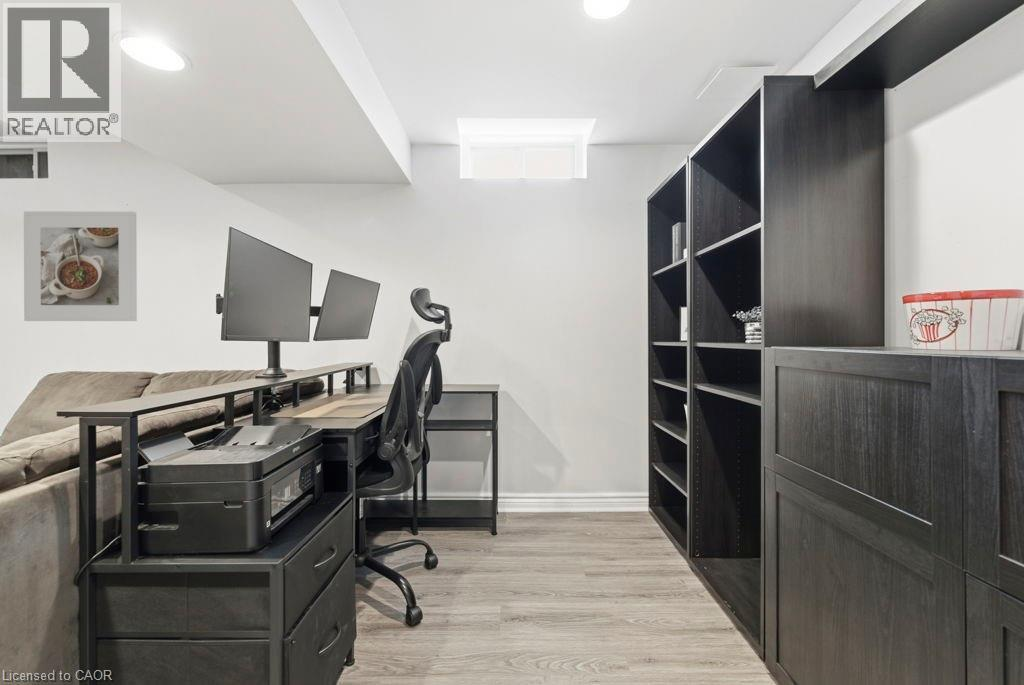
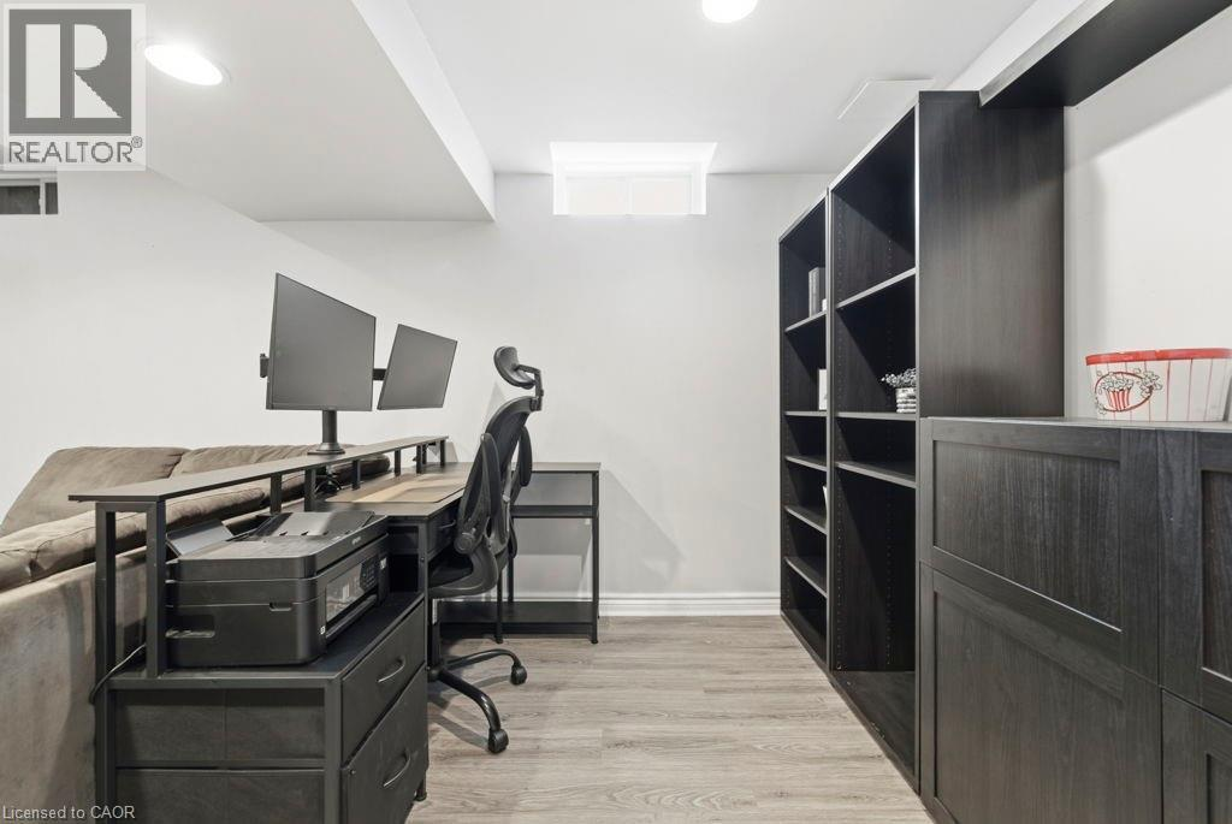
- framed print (80, 266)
